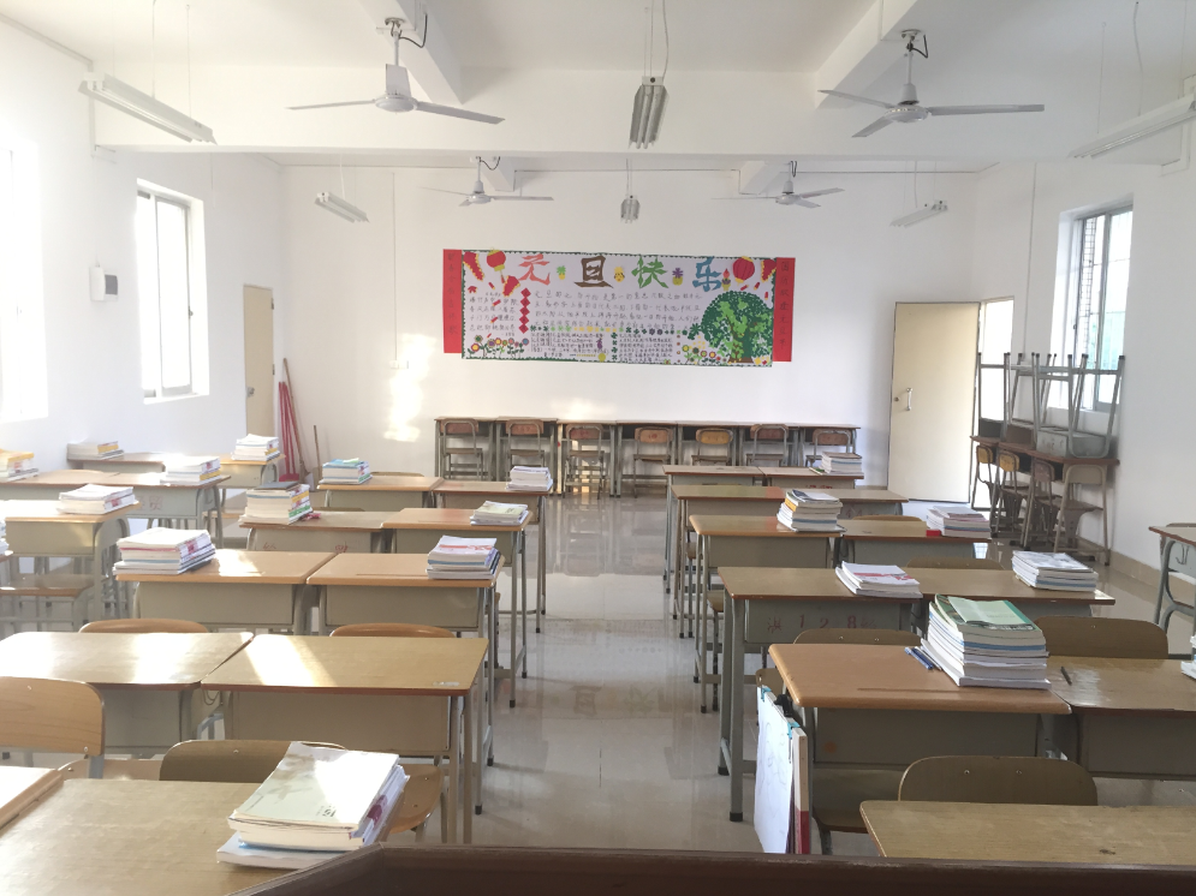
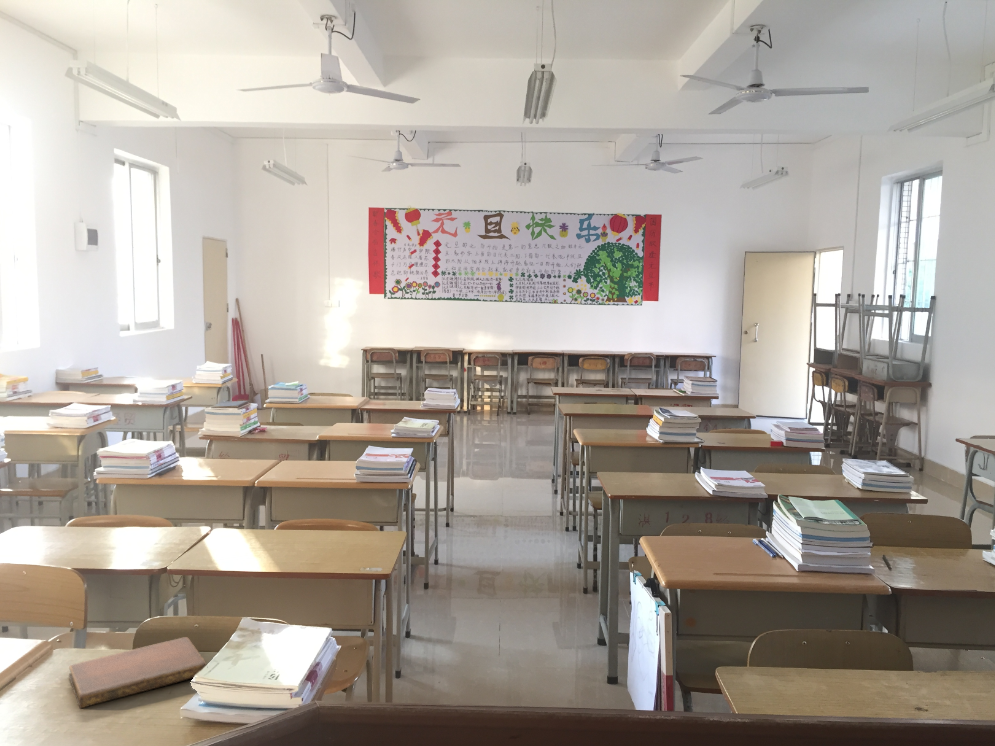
+ notebook (138, 669)
